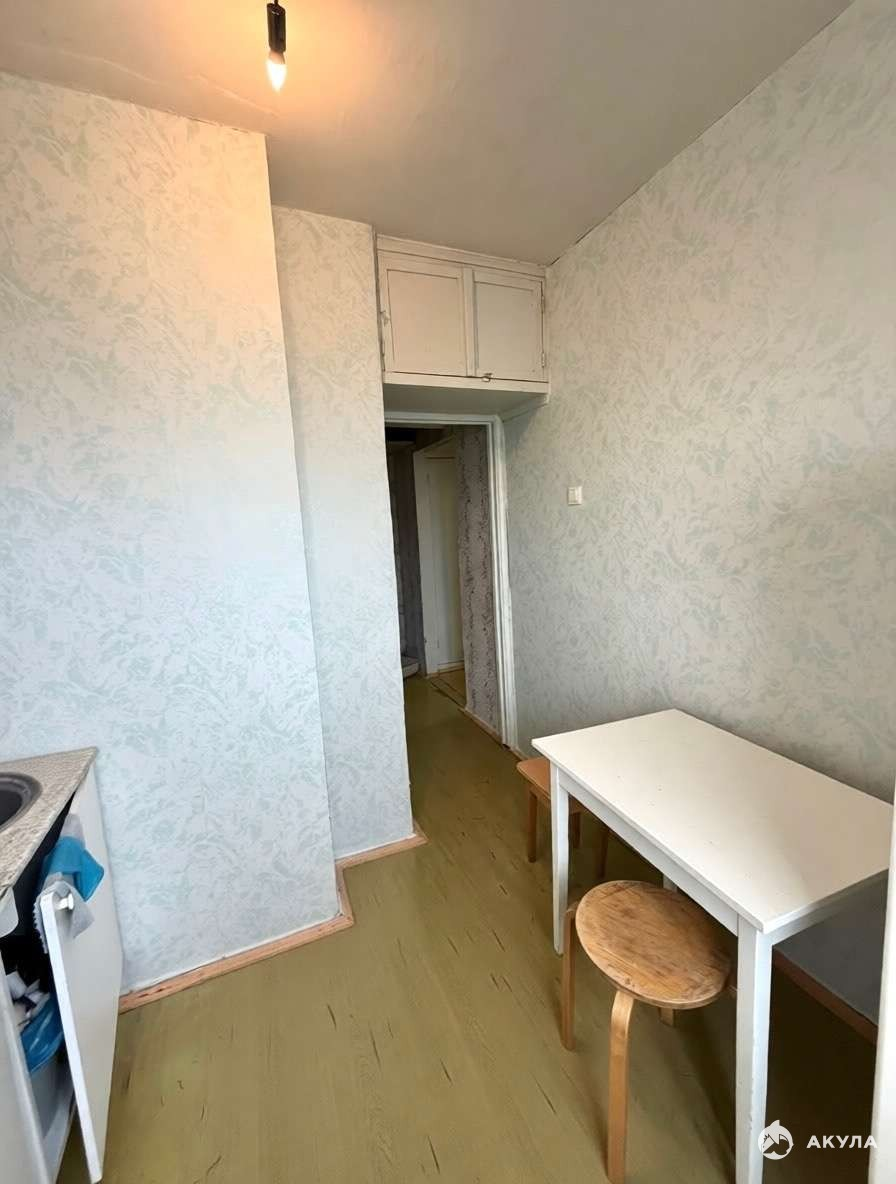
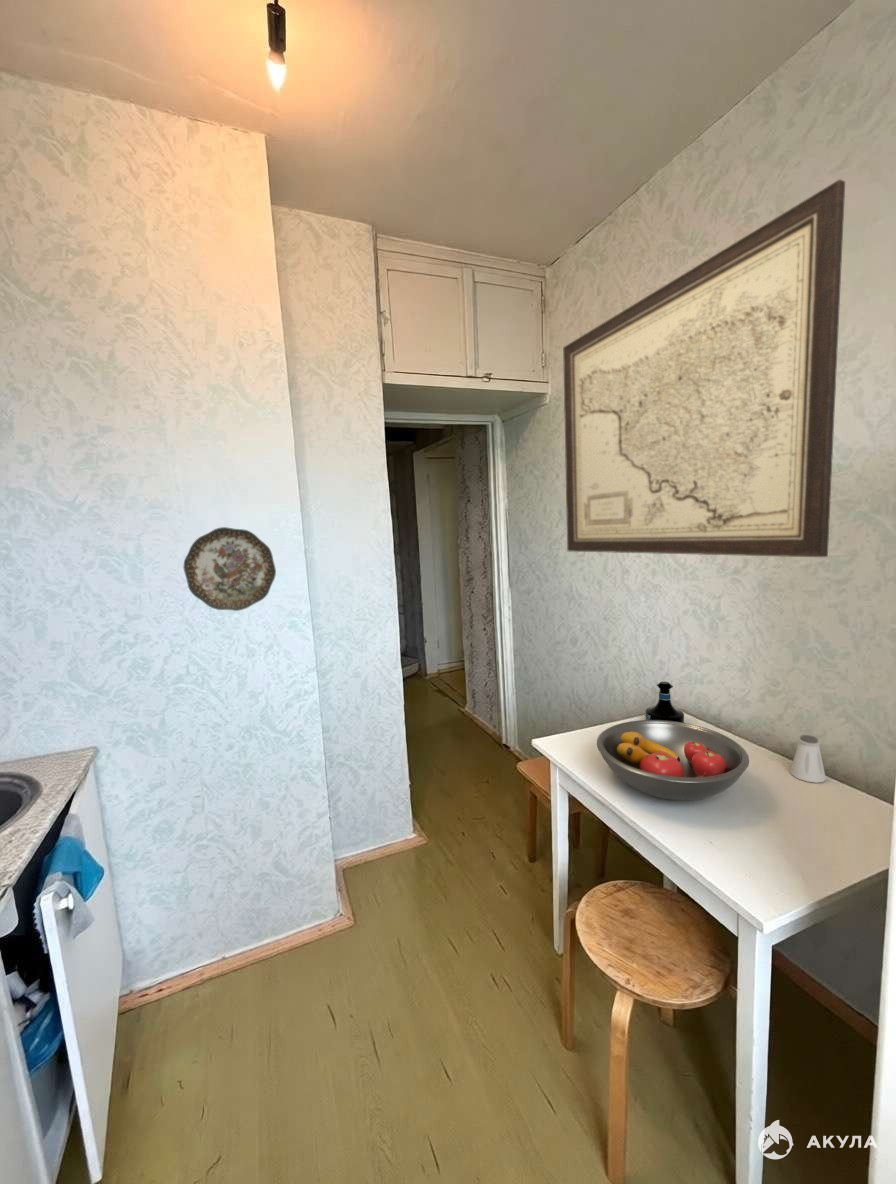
+ fruit bowl (668, 759)
+ tequila bottle (664, 703)
+ decorative plate (231, 569)
+ wall art (661, 425)
+ saltshaker (808, 756)
